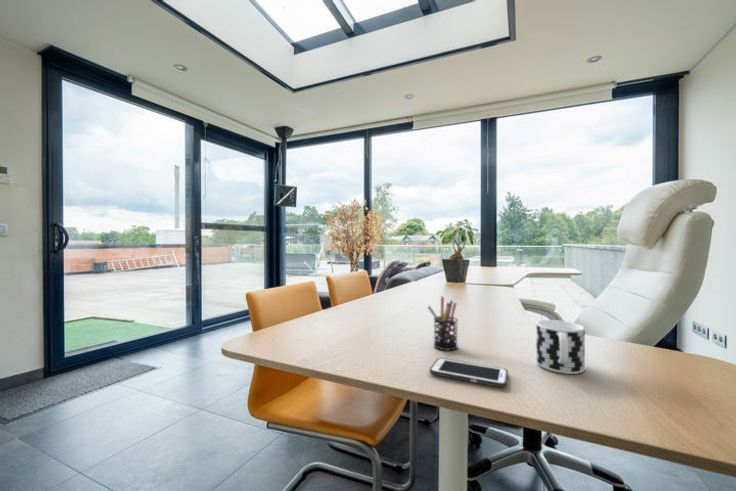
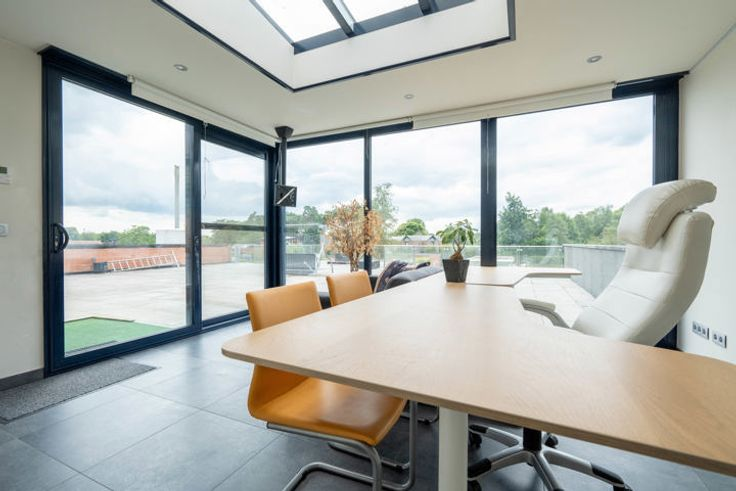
- cup (560, 347)
- cell phone (468, 371)
- pen holder (442, 322)
